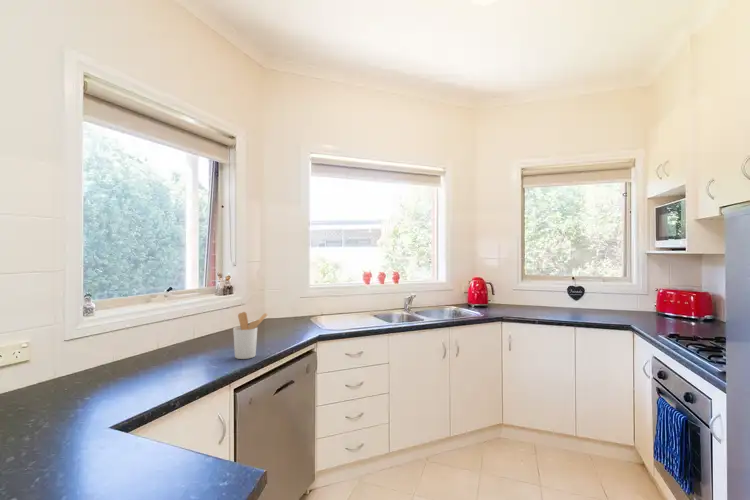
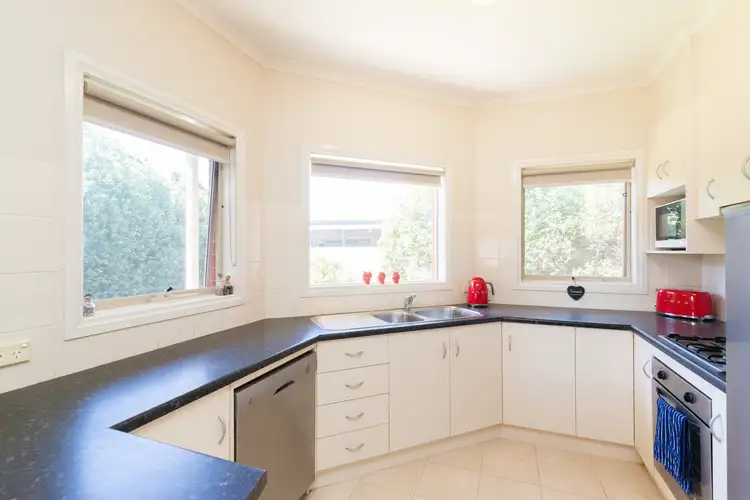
- utensil holder (251, 334)
